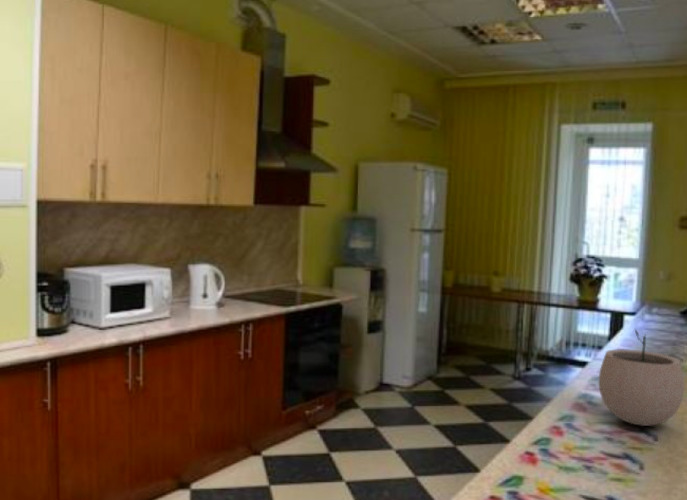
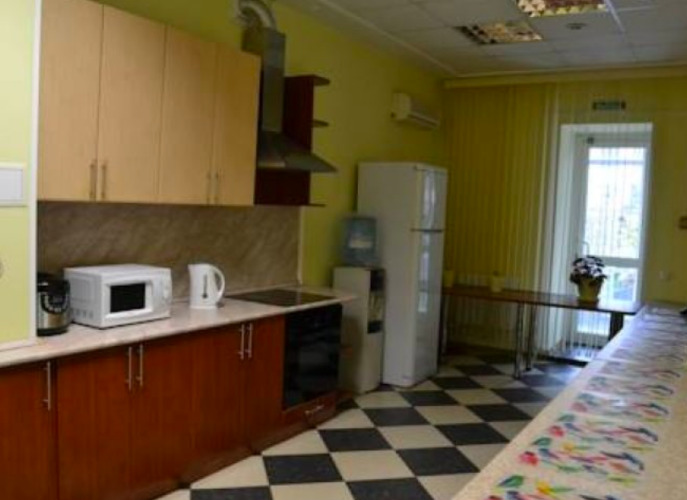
- plant pot (640, 374)
